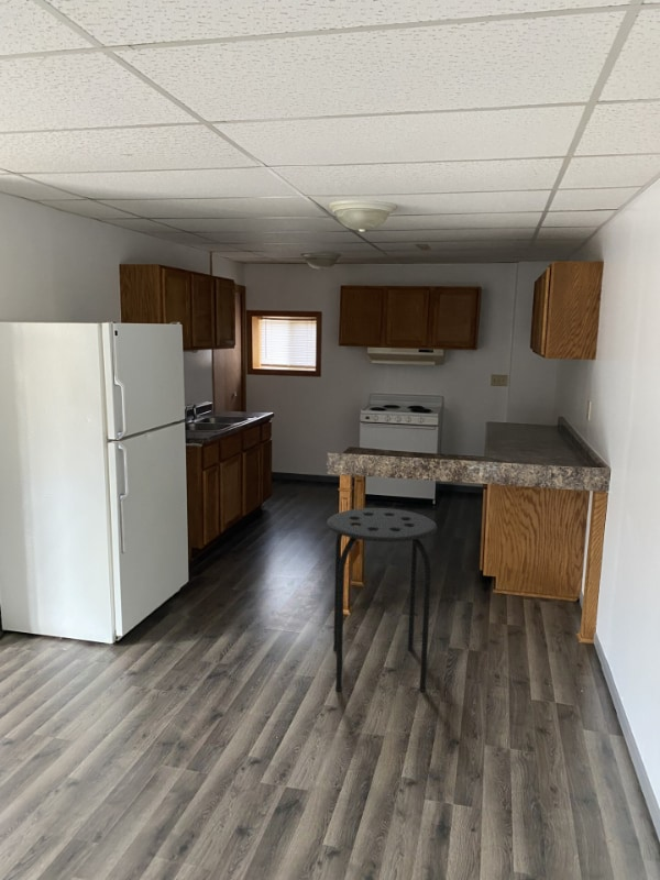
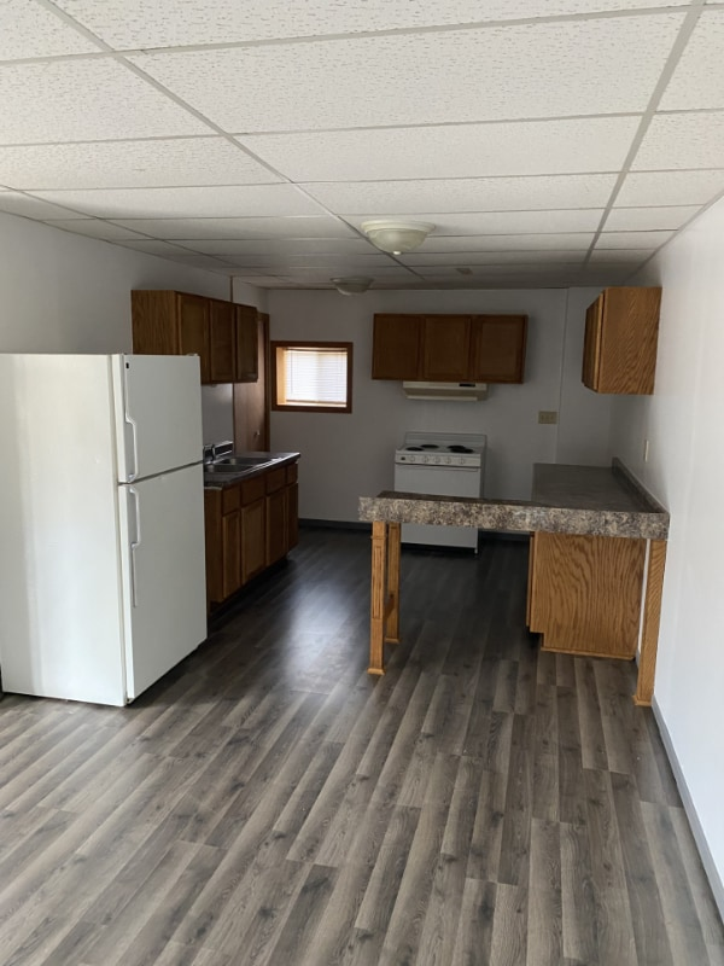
- stool (409, 603)
